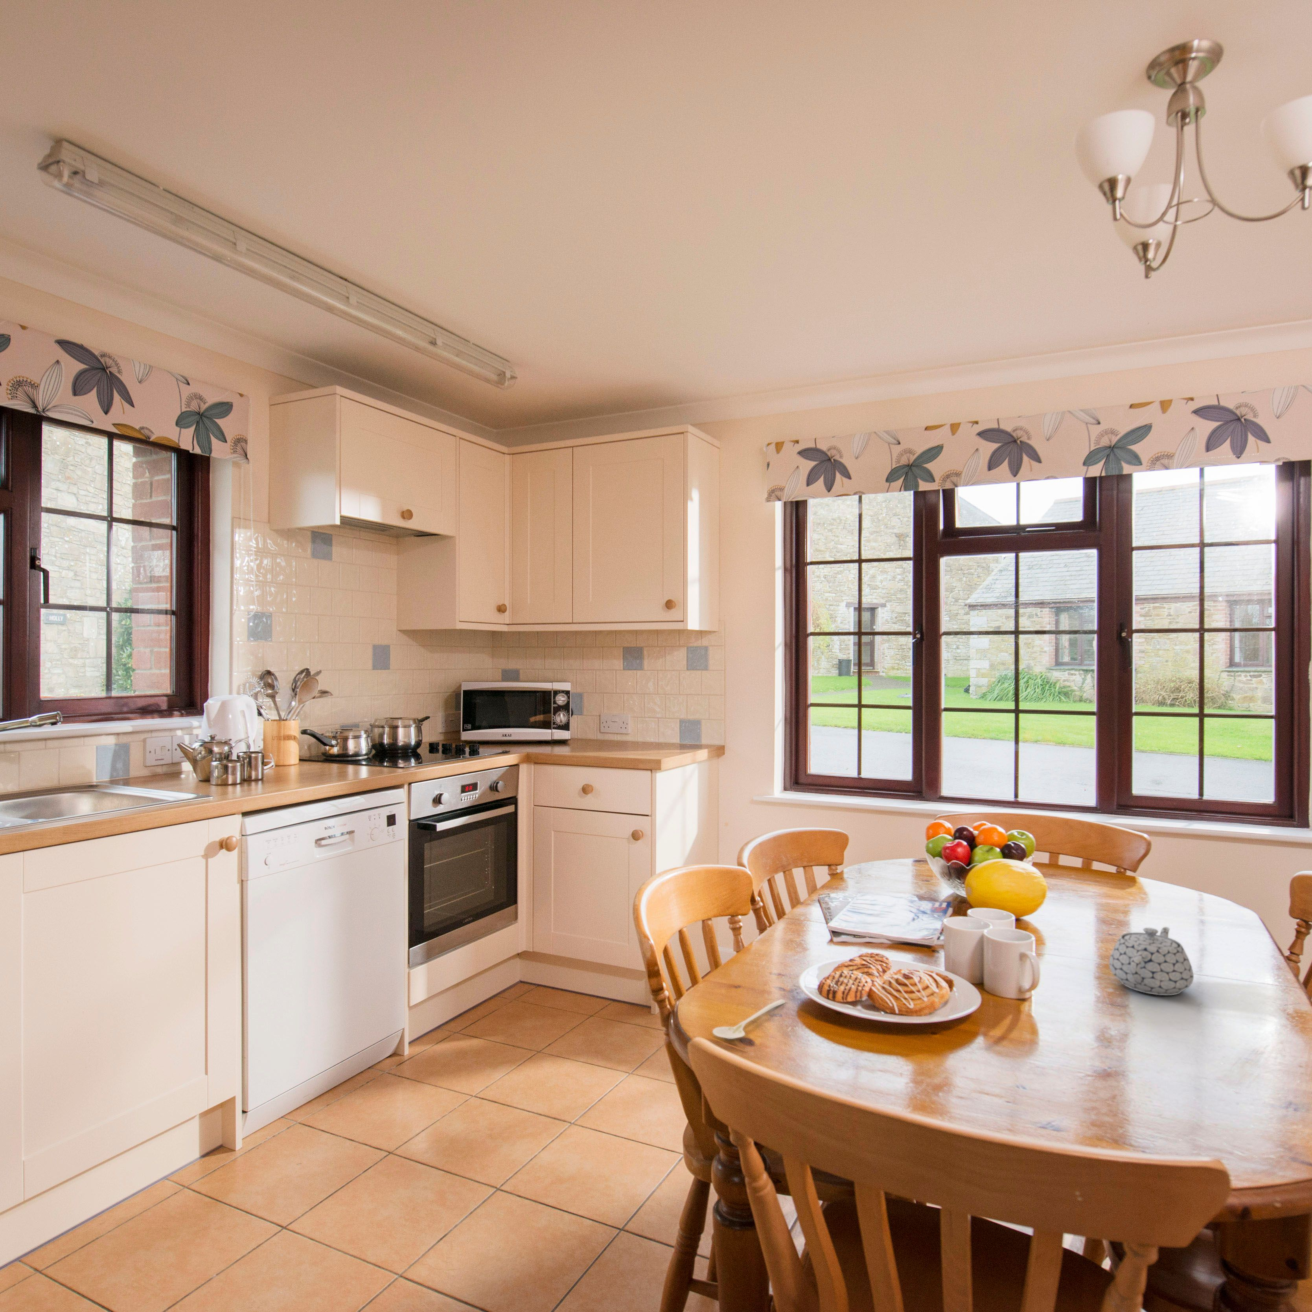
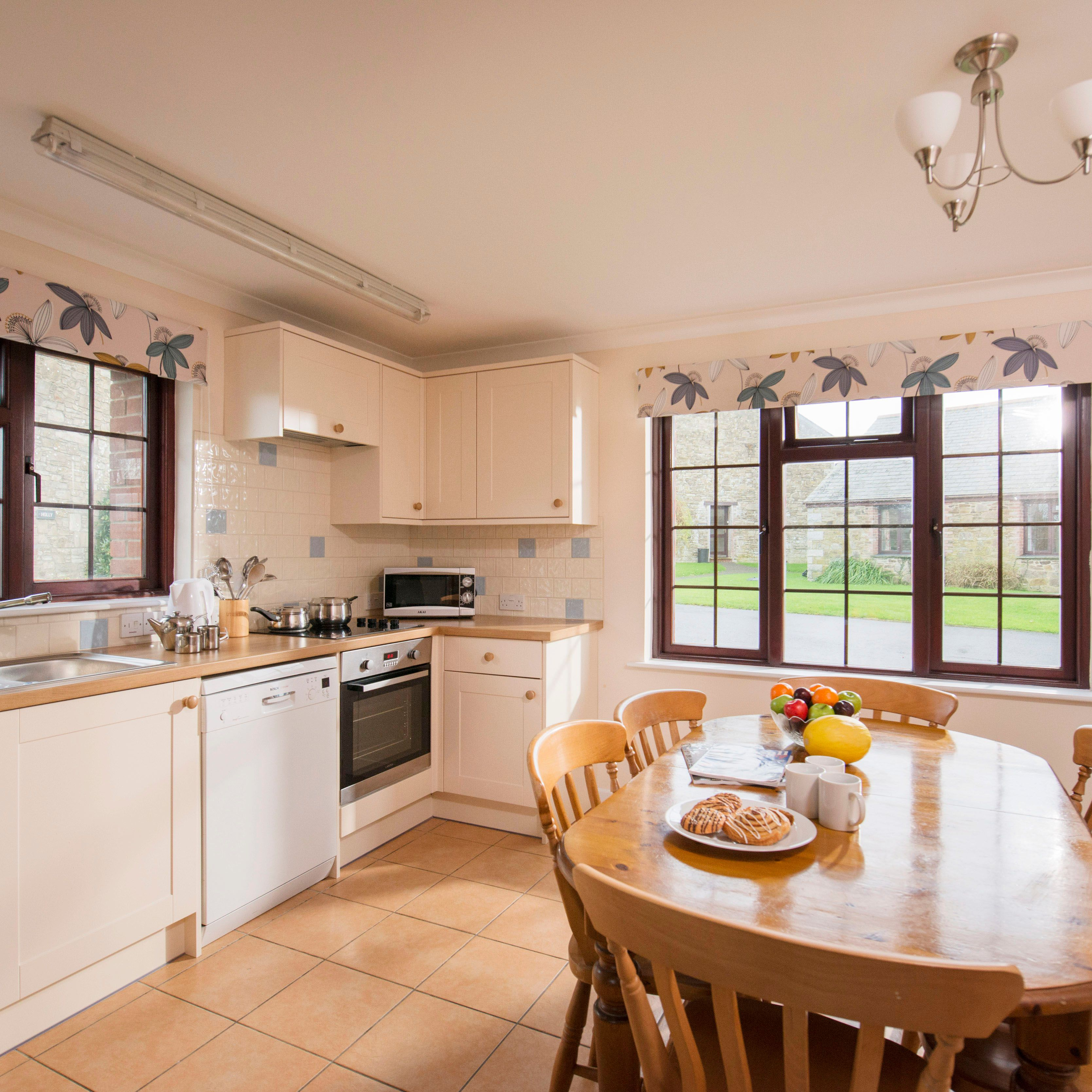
- stirrer (752, 1018)
- teapot (1151, 956)
